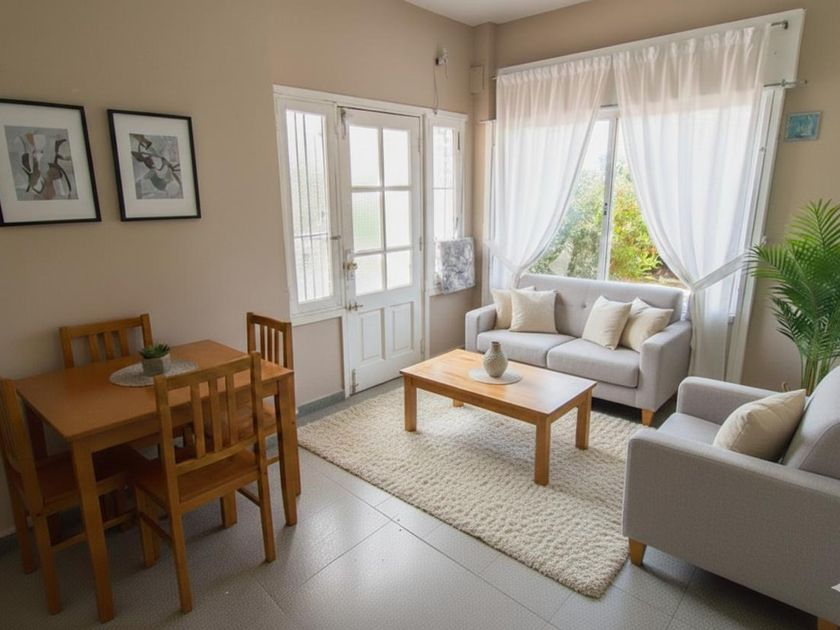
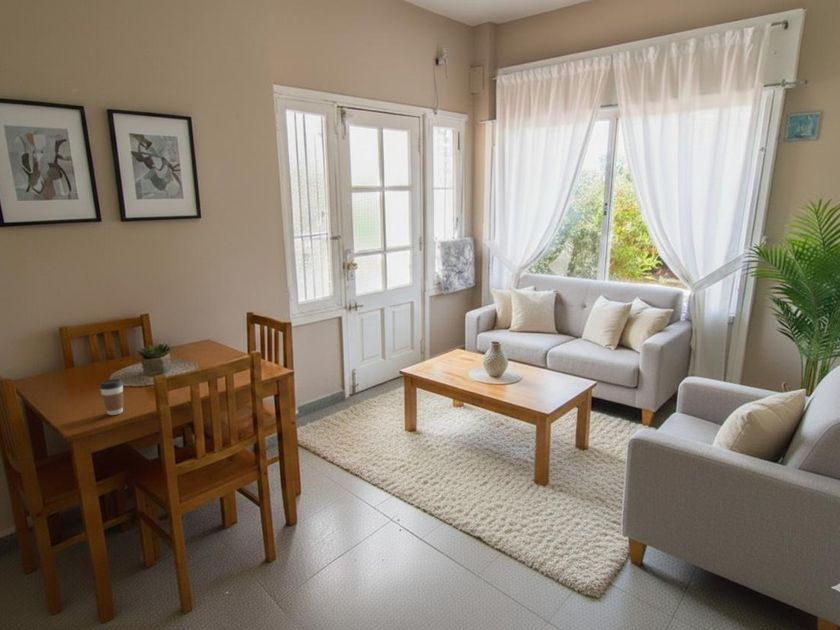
+ coffee cup (113, 397)
